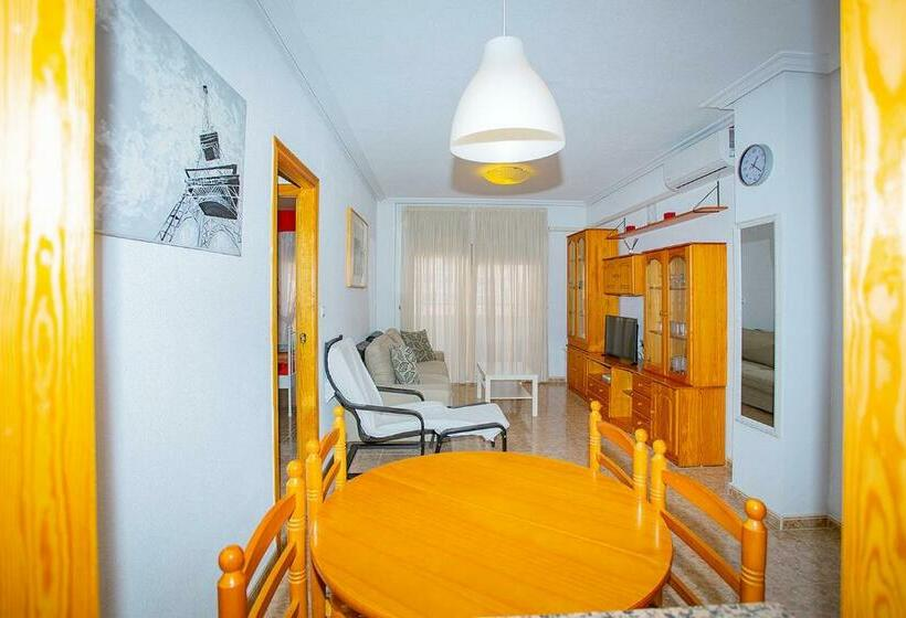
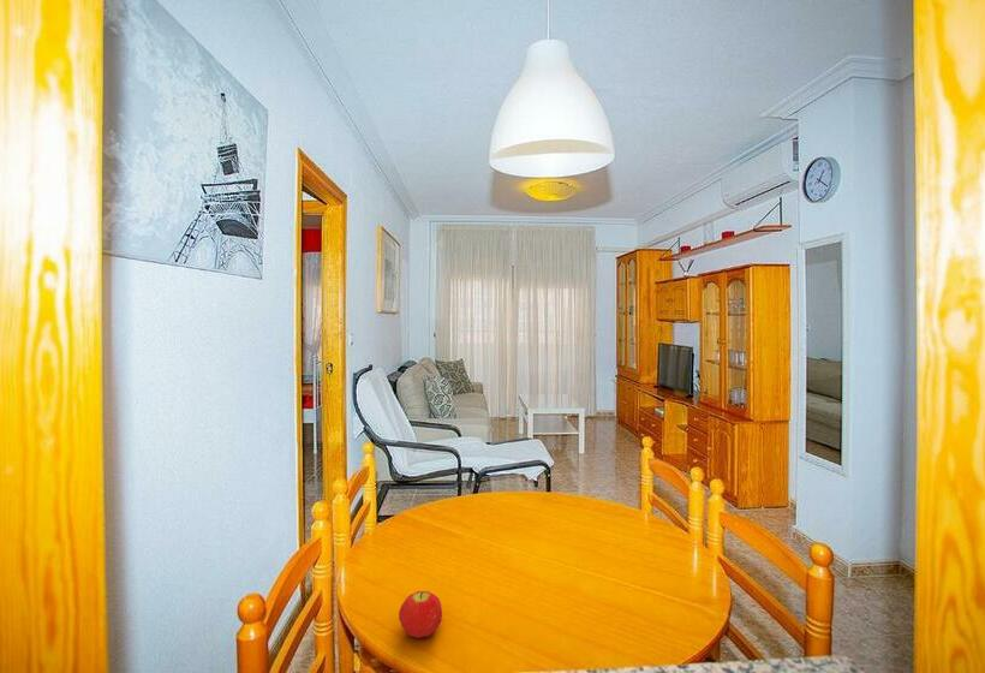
+ fruit (420, 611)
